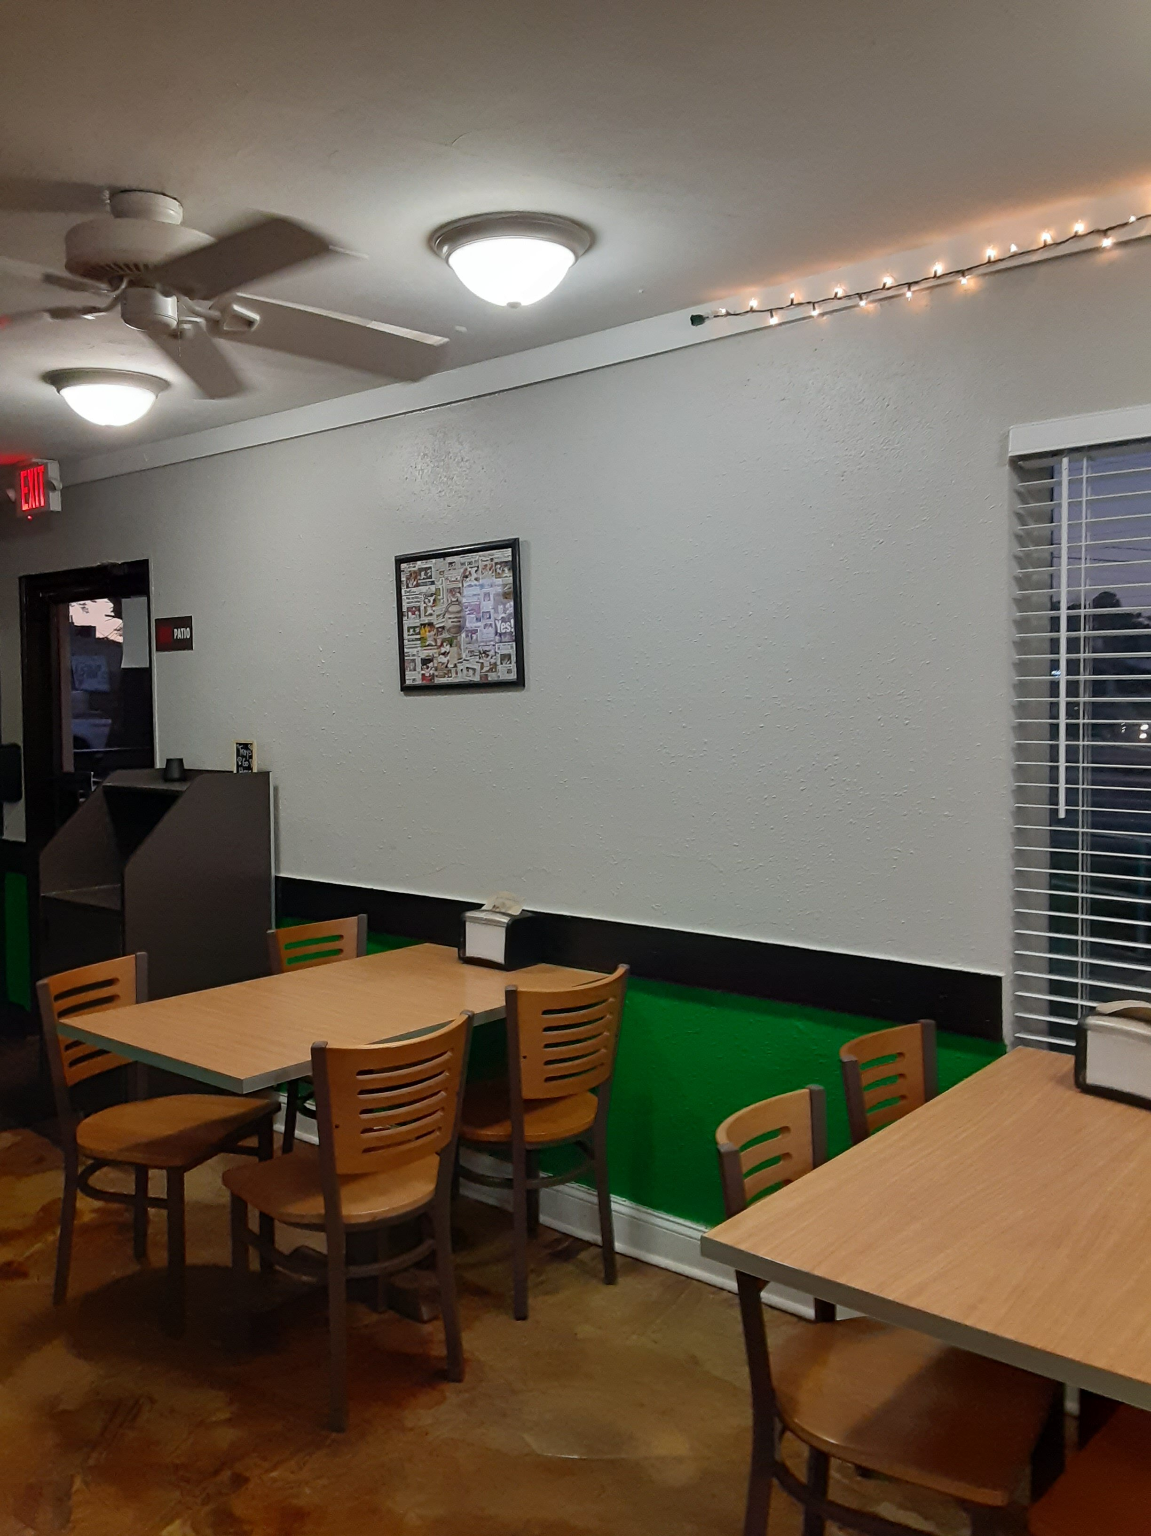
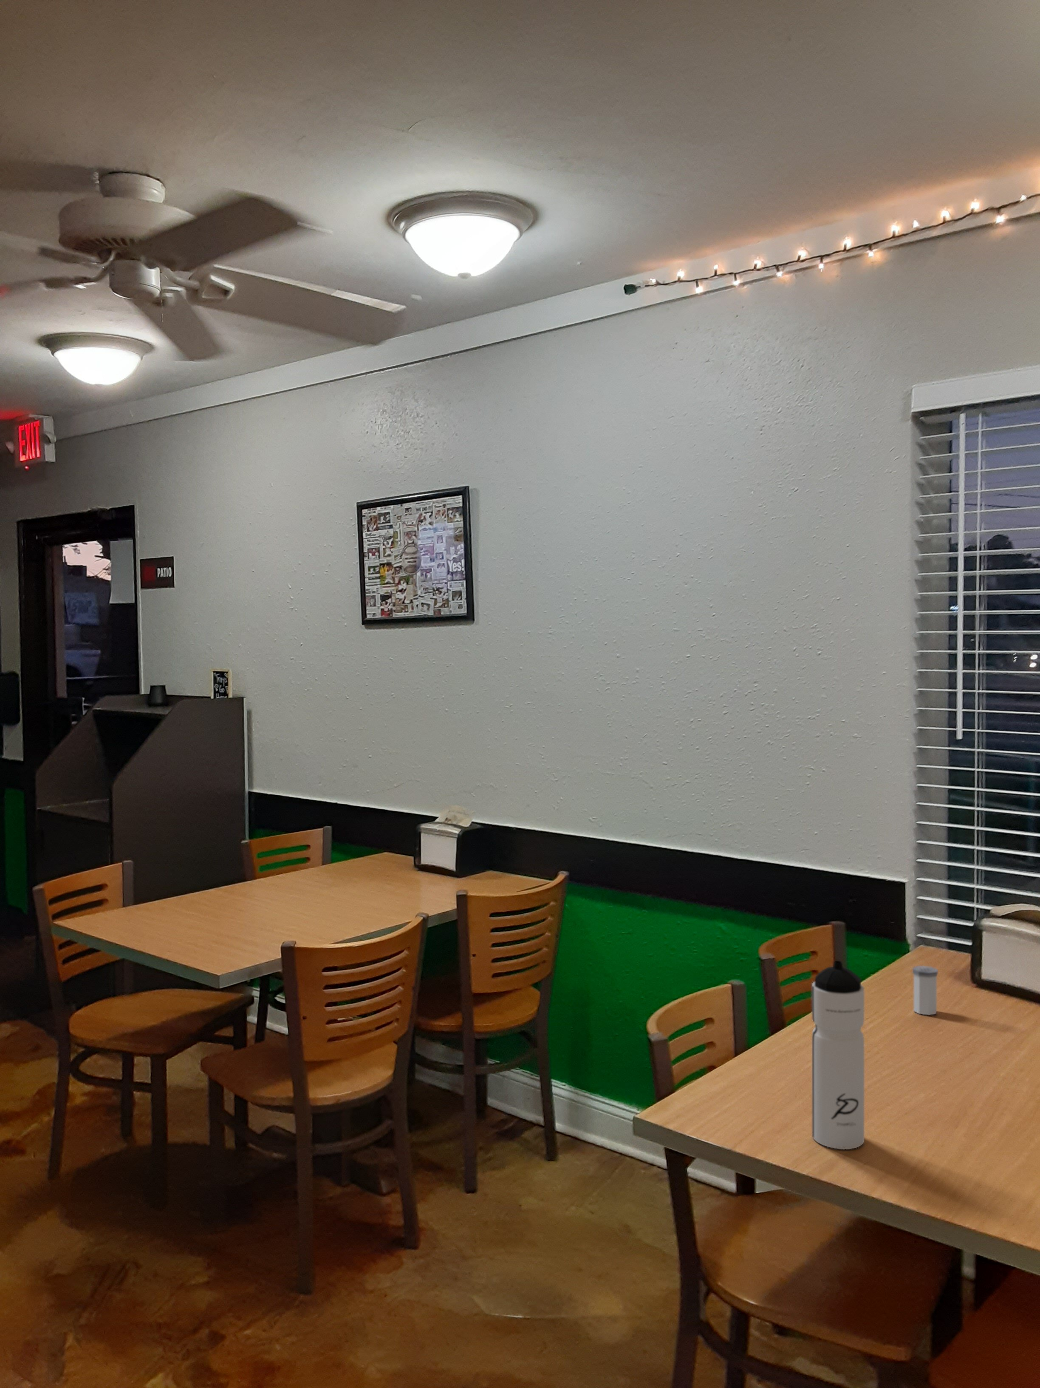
+ salt shaker (925, 990)
+ water bottle (838, 1050)
